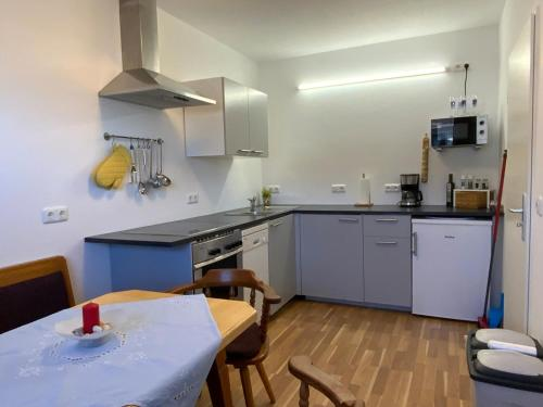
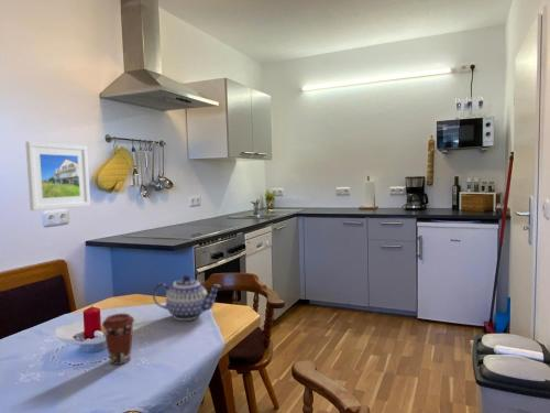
+ coffee cup (119, 338)
+ teapot (186, 295)
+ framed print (59, 175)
